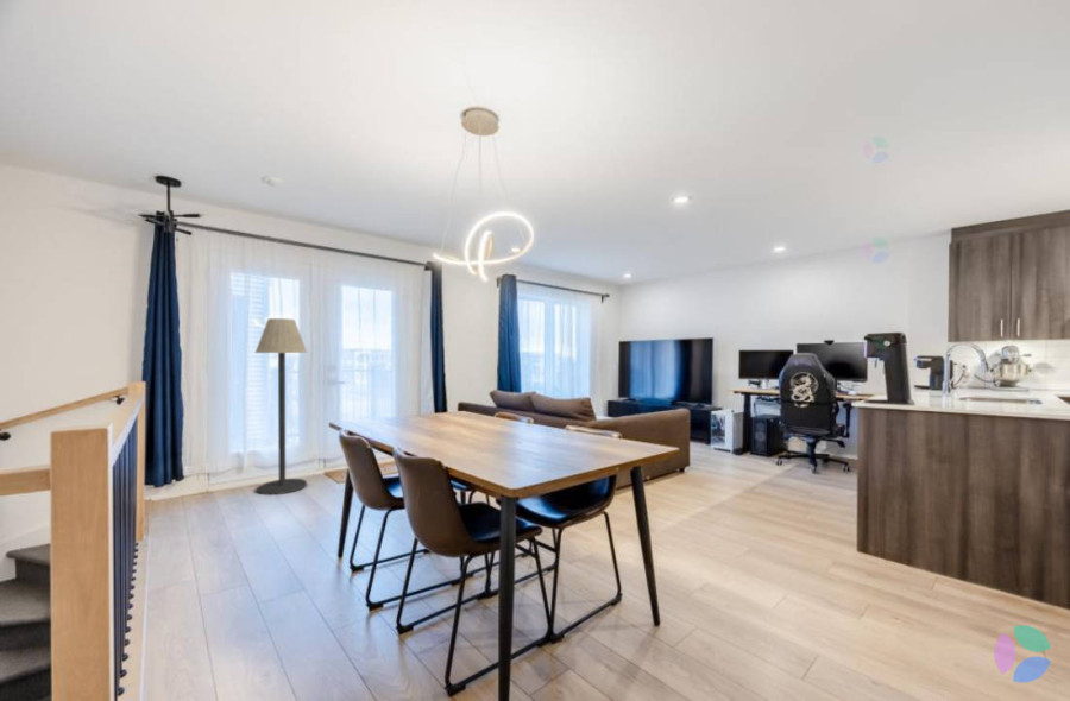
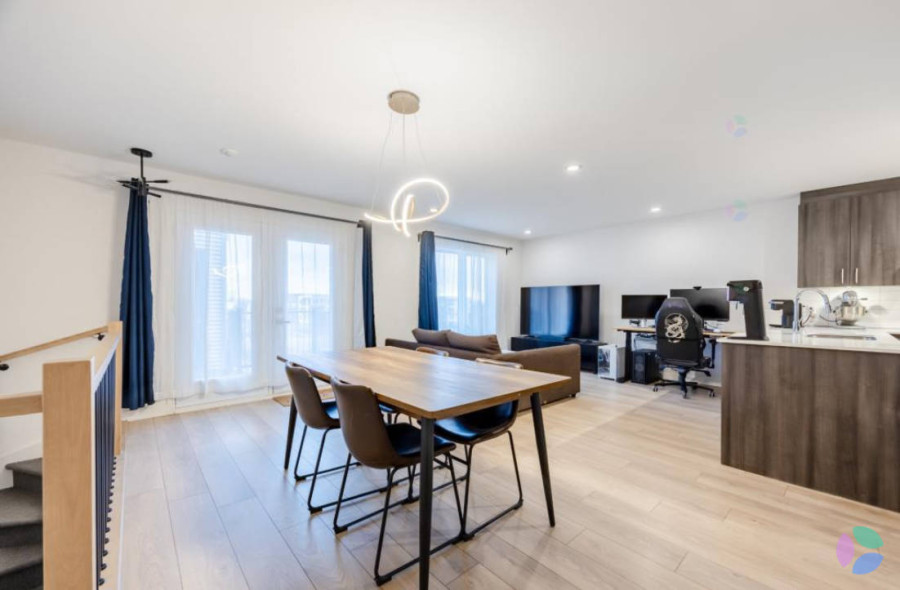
- floor lamp (282, 403)
